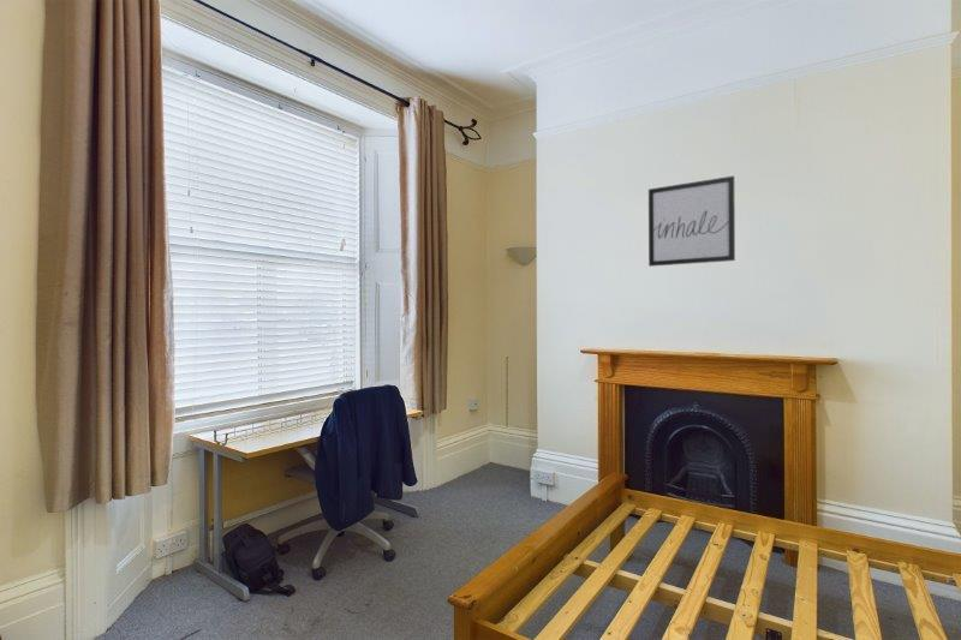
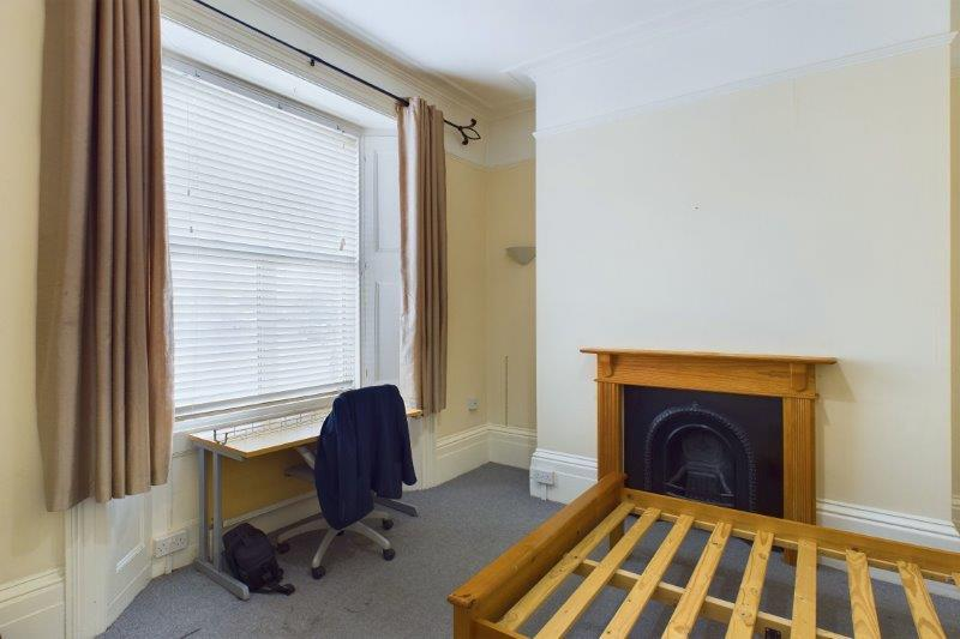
- wall art (690, 222)
